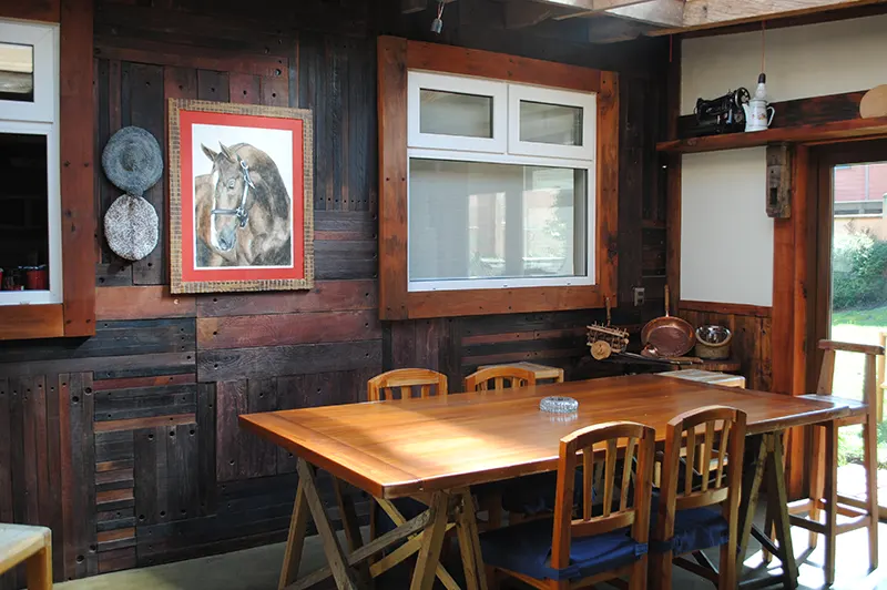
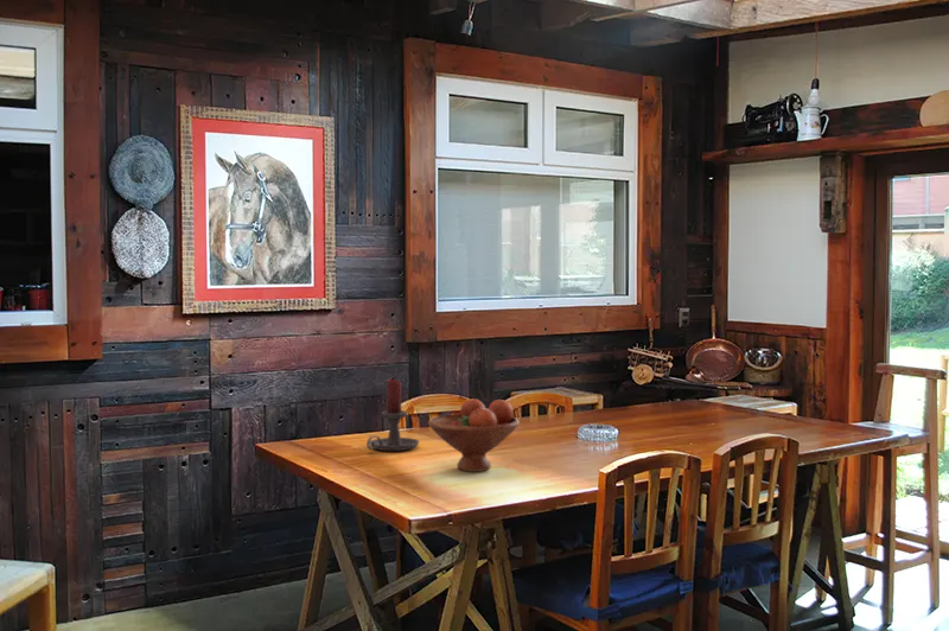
+ candle holder (389, 414)
+ fruit bowl (473, 434)
